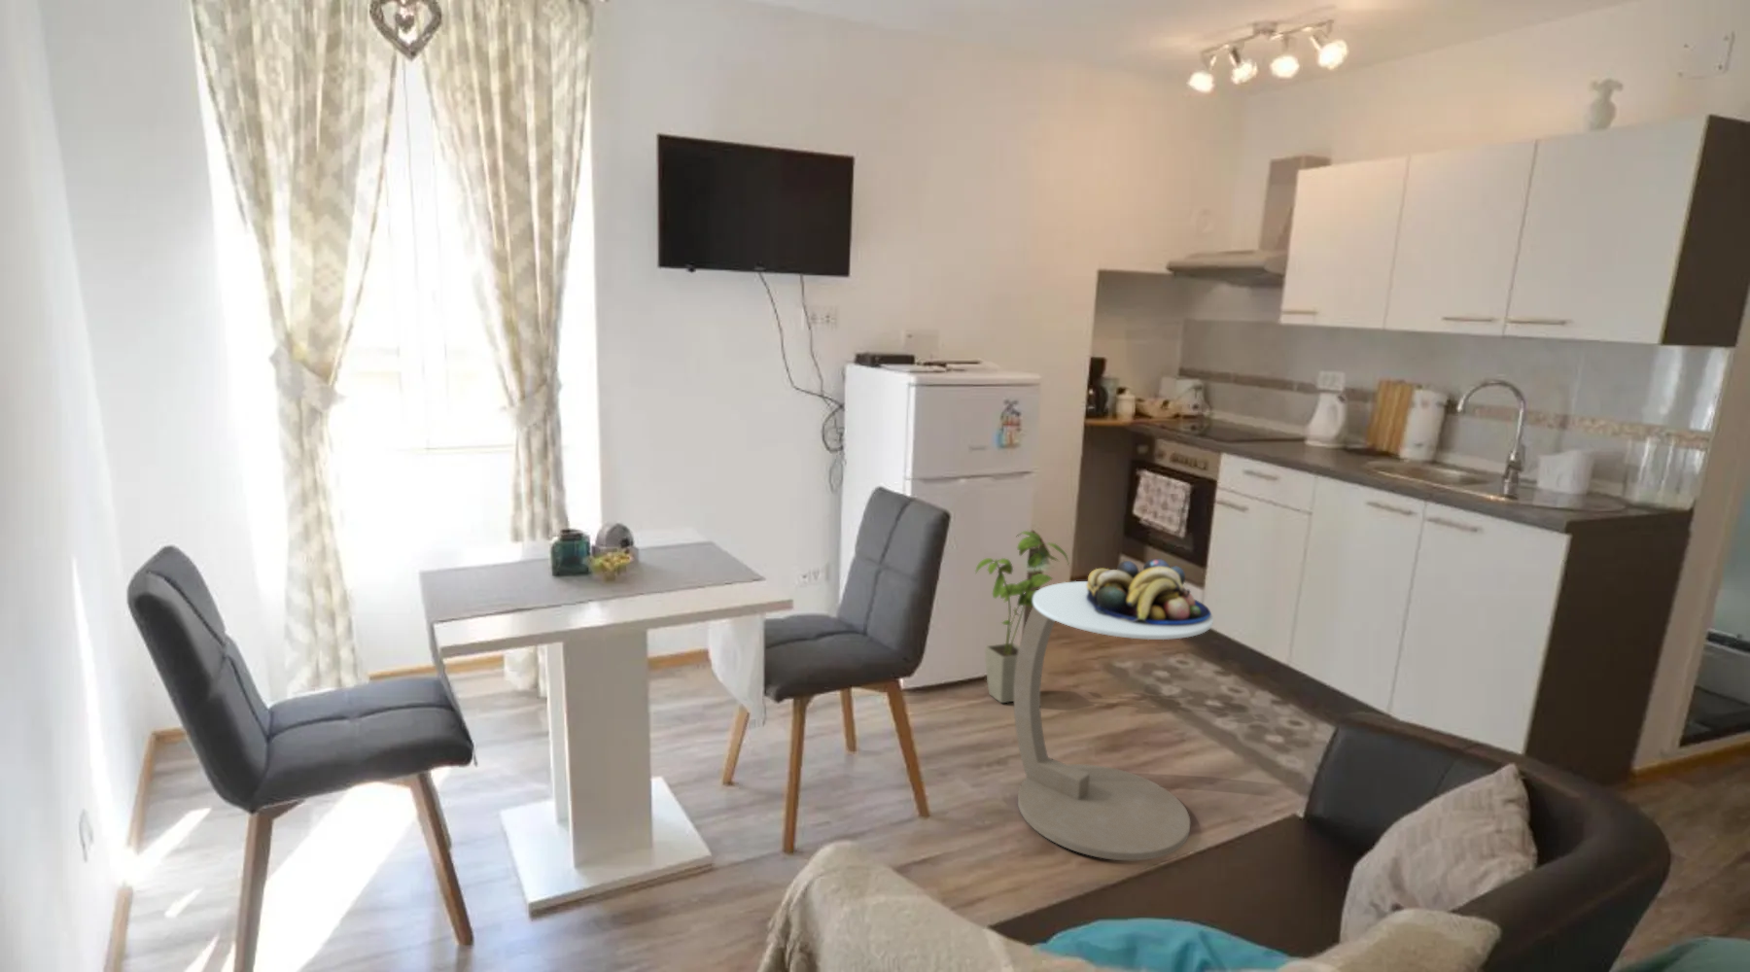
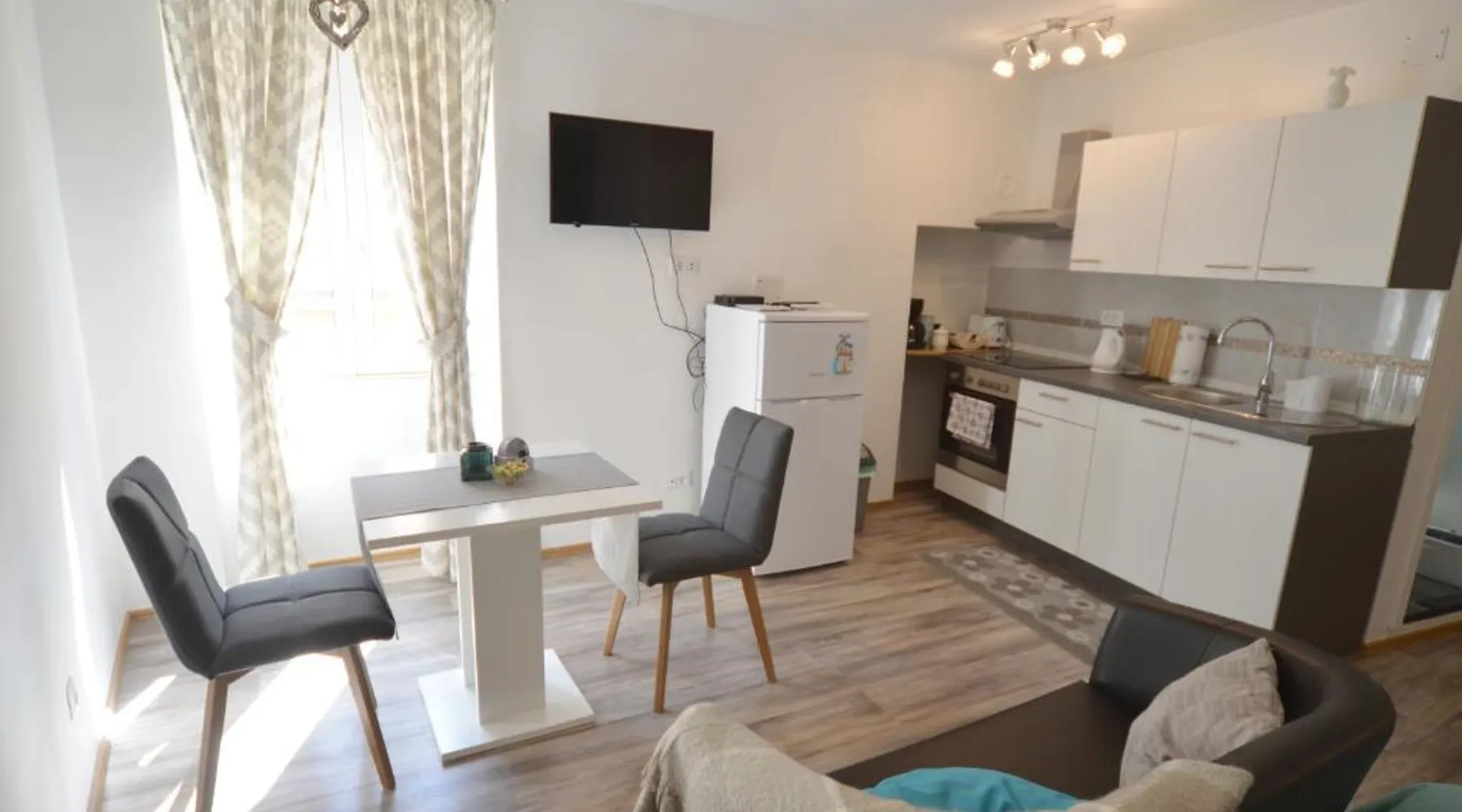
- side table (1095, 765)
- house plant (1022, 613)
- fruit bowl (1149, 584)
